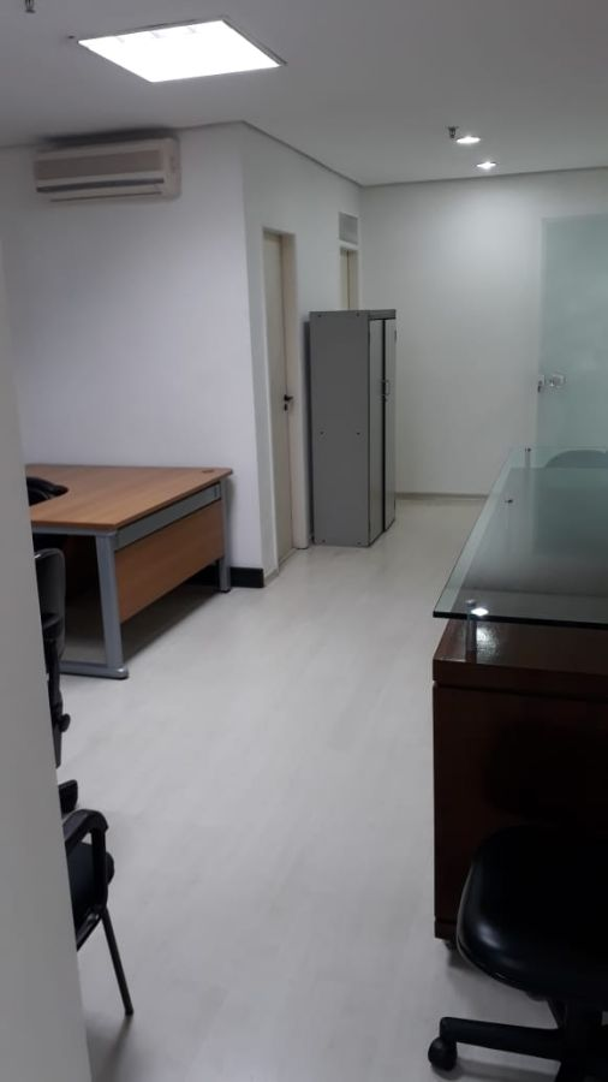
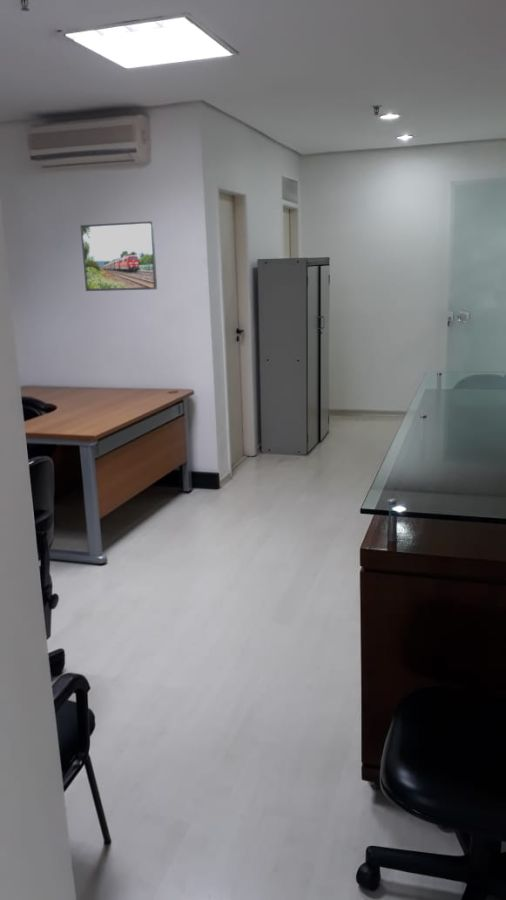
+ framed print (118, 257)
